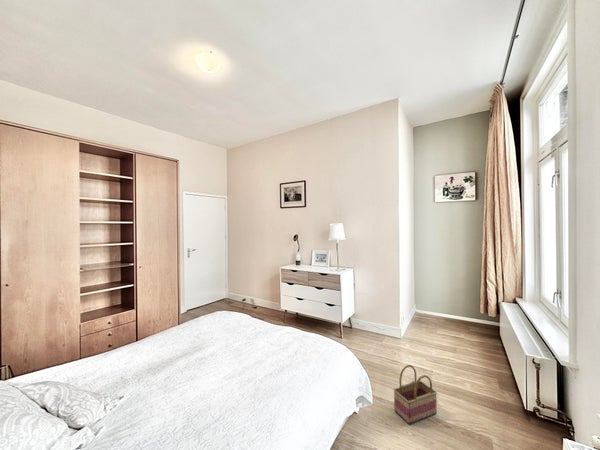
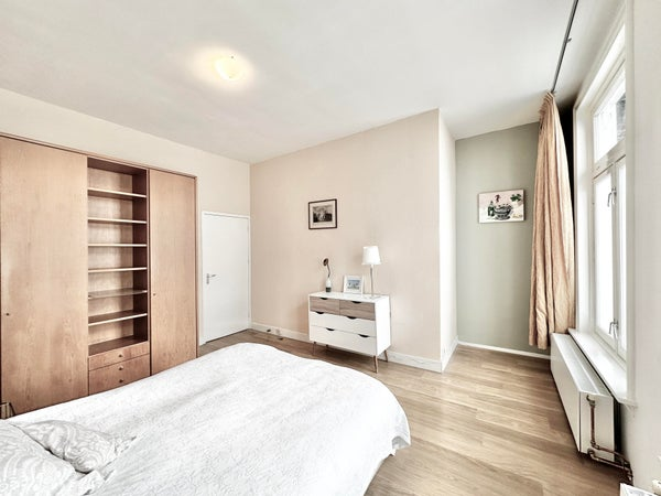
- basket (415, 391)
